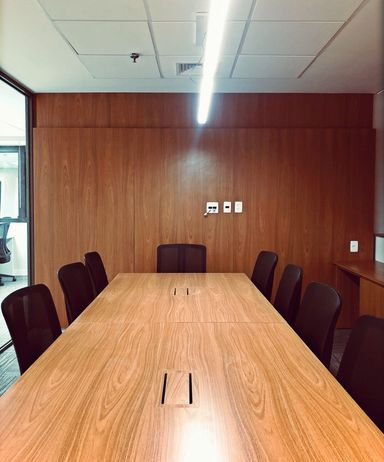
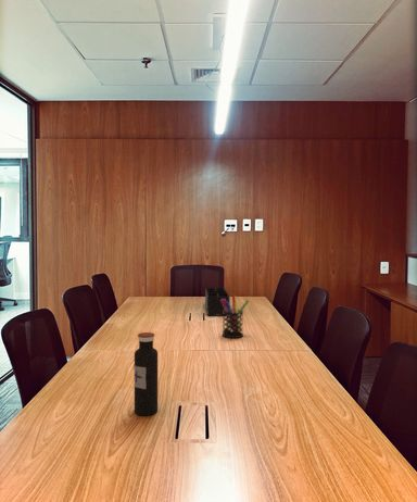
+ desk organizer (216, 300)
+ water bottle (146, 372)
+ pen holder (235, 314)
